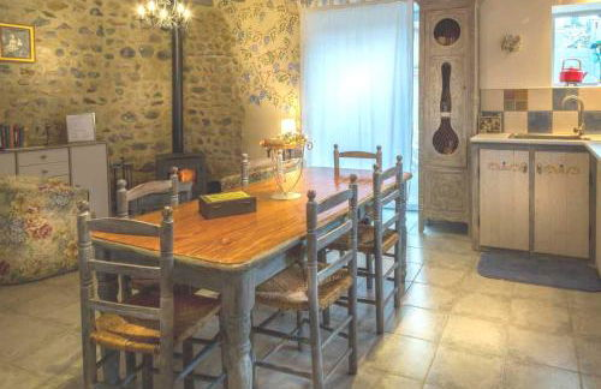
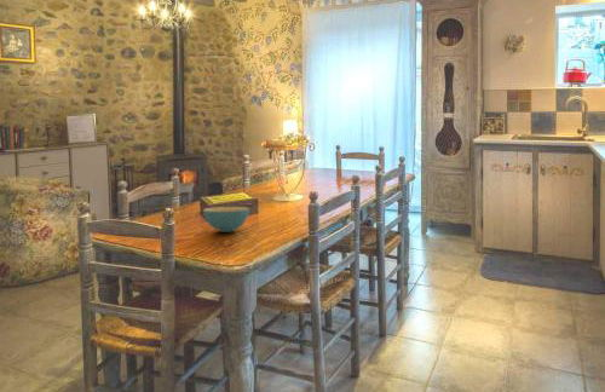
+ cereal bowl (226, 219)
